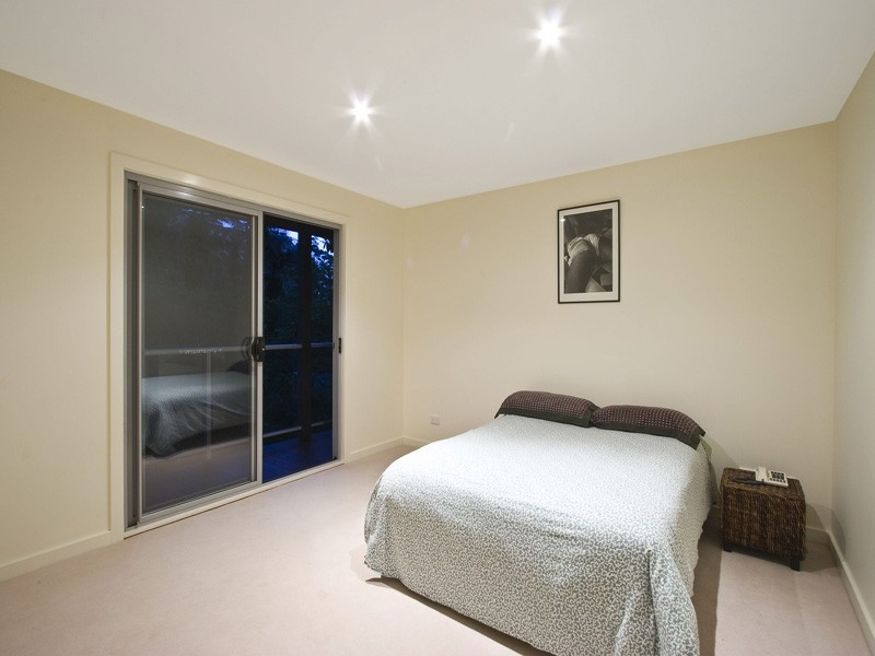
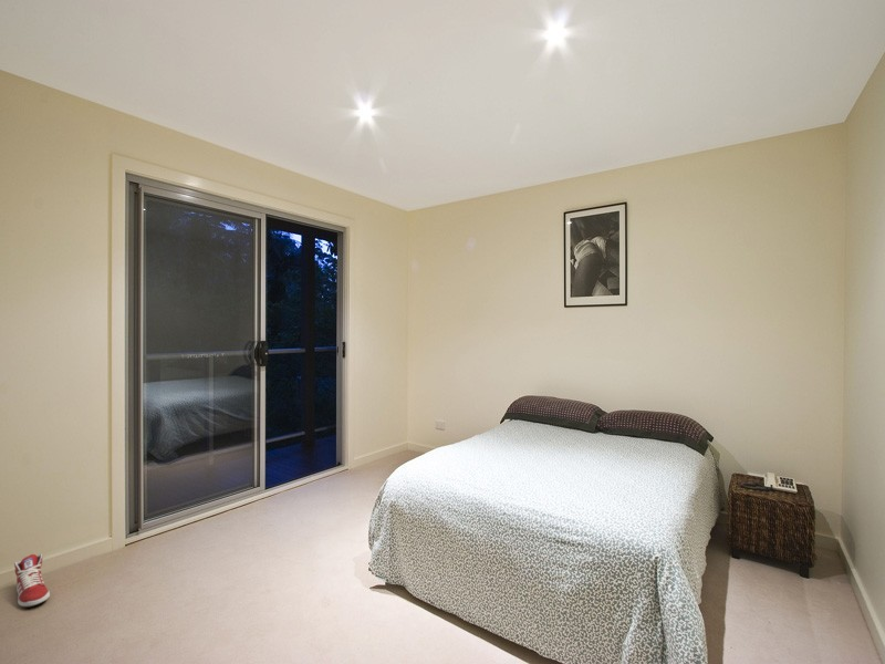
+ sneaker (31, 578)
